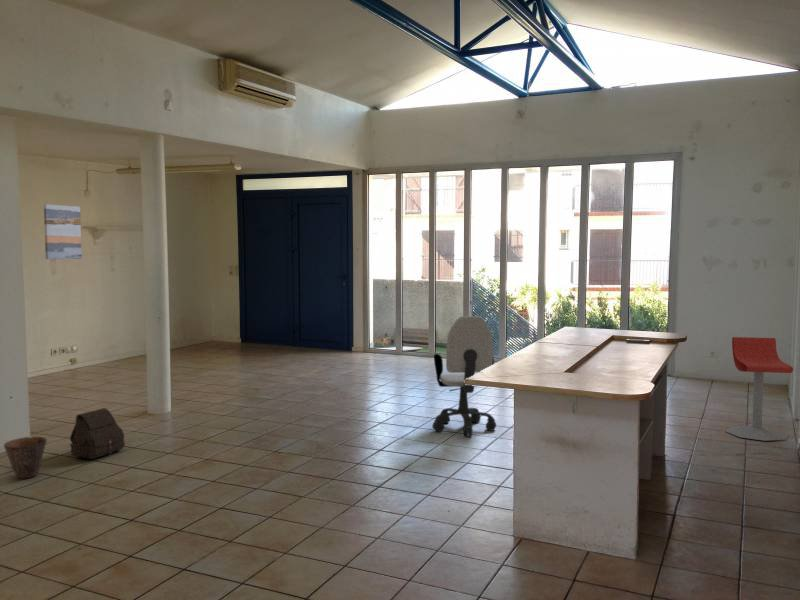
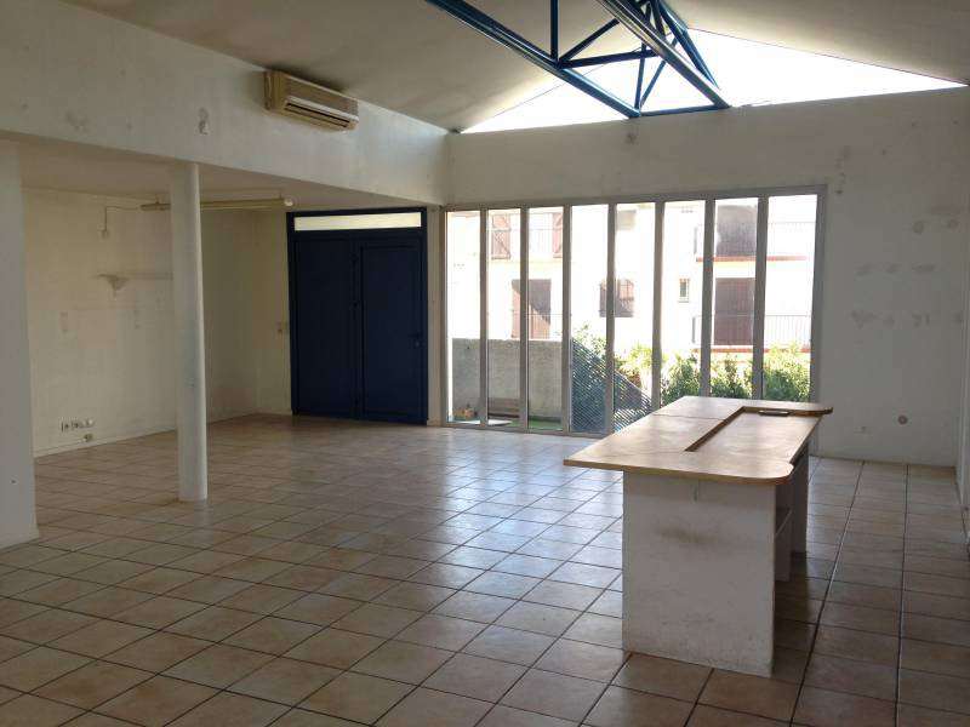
- wall art (63, 232)
- satchel (94, 432)
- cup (26, 458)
- office chair (464, 372)
- stool (760, 388)
